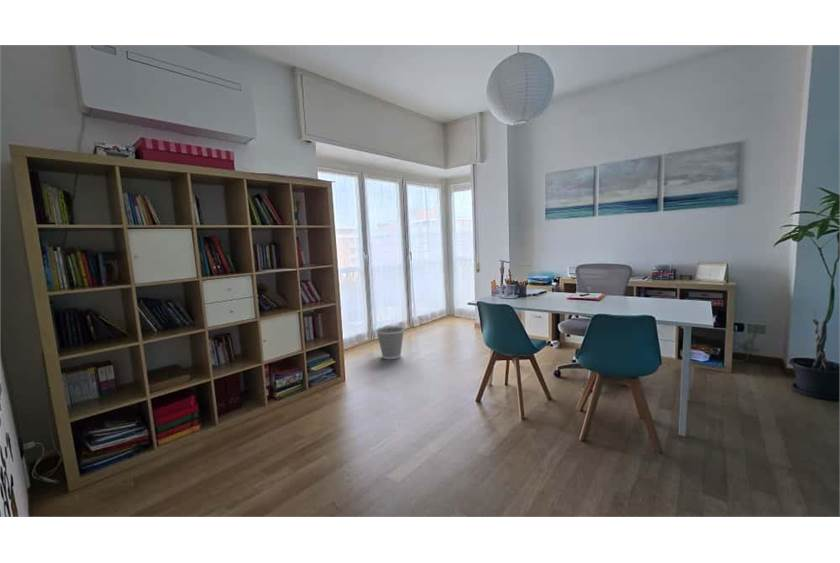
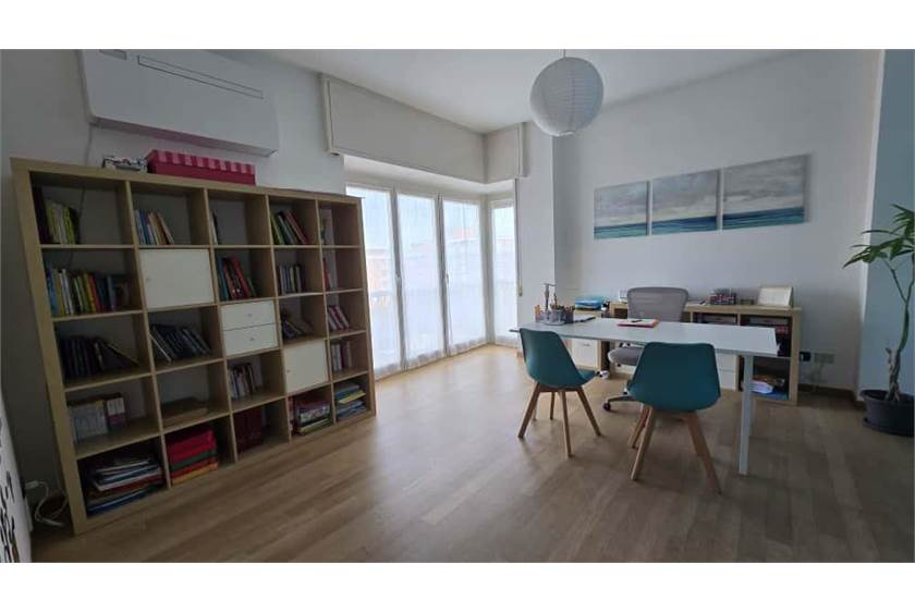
- wastebasket (390, 342)
